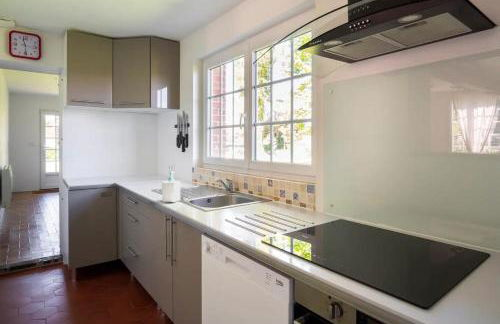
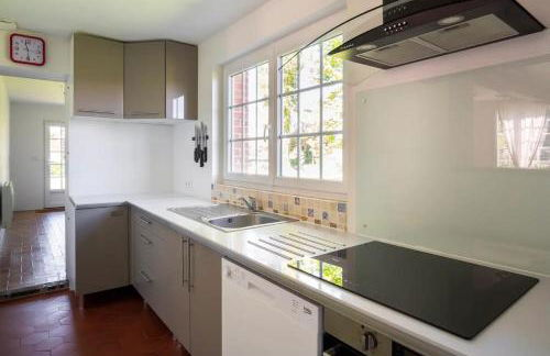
- soap bottle (171, 186)
